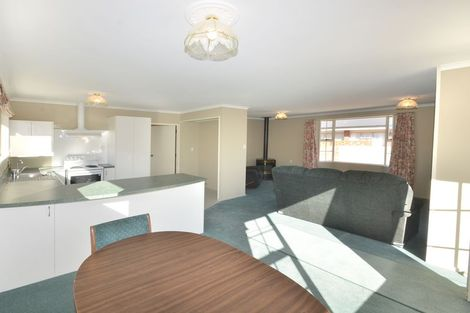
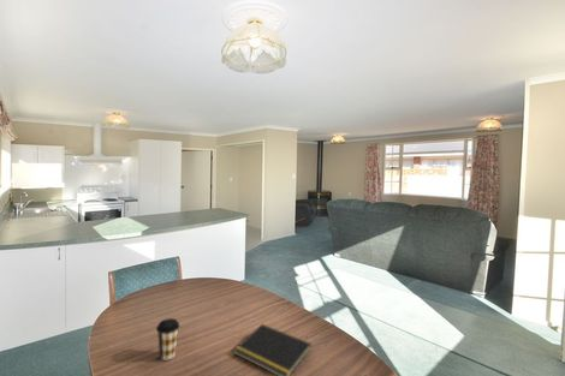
+ notepad (272, 348)
+ coffee cup (167, 339)
